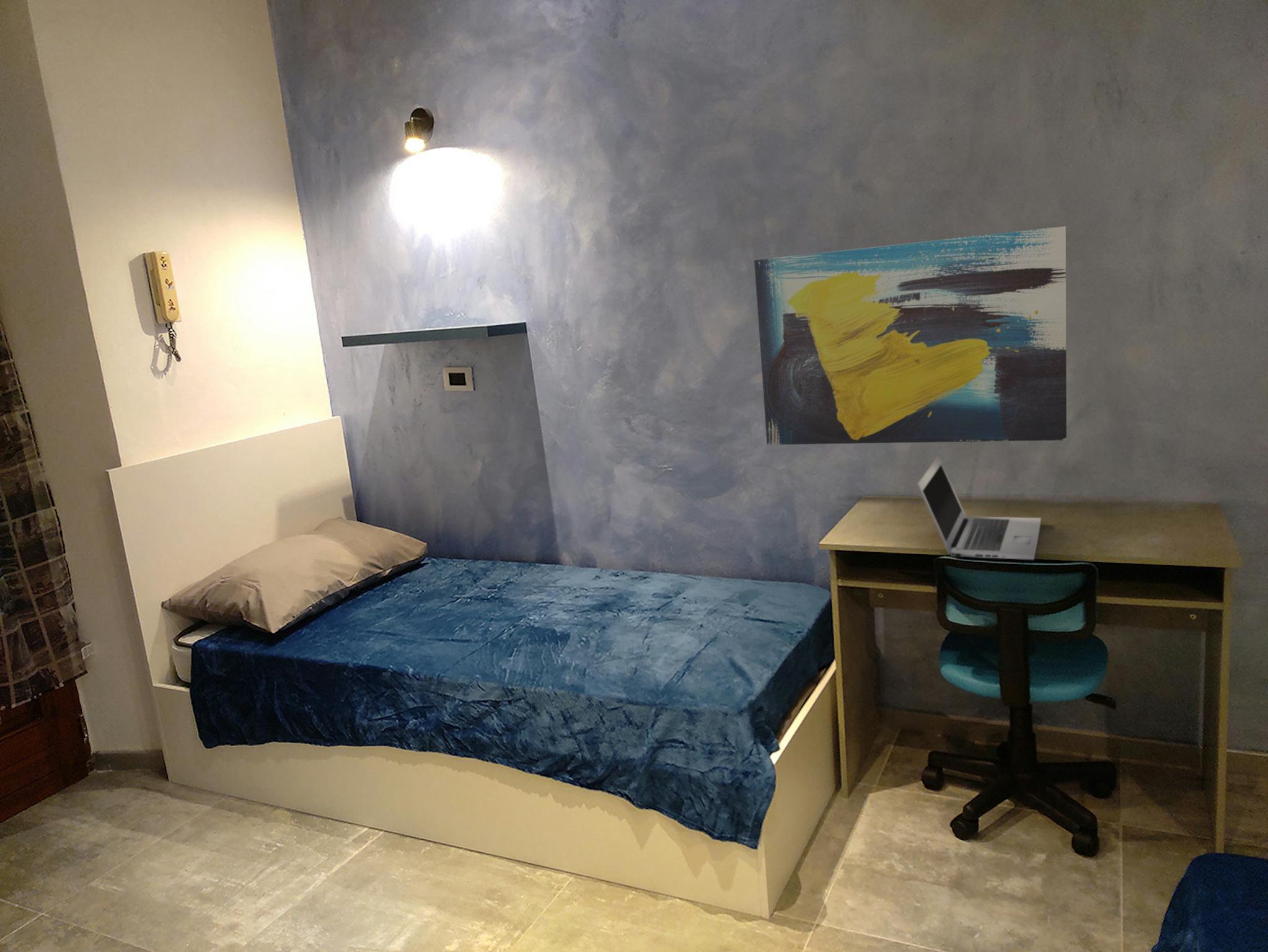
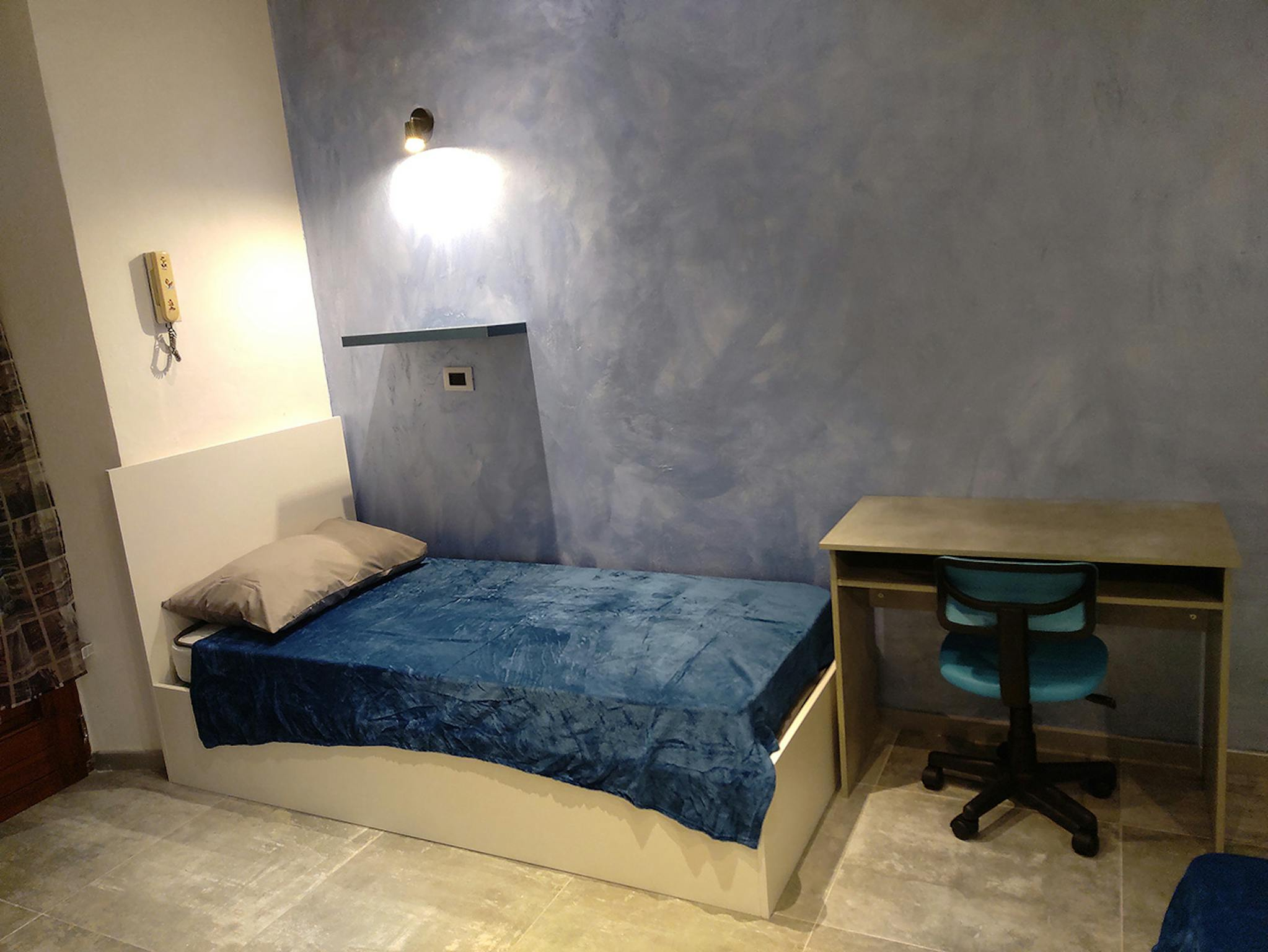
- wall art (903, 345)
- laptop (982, 517)
